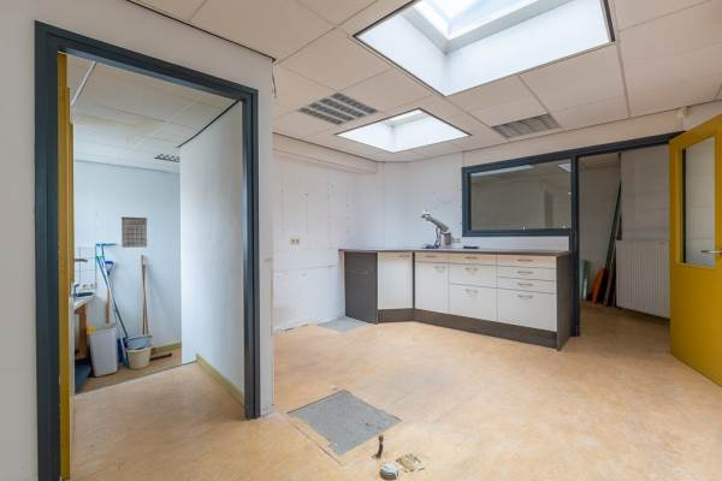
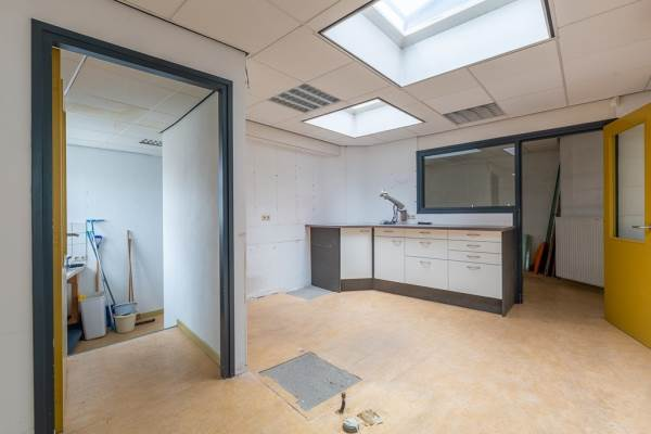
- calendar (134, 228)
